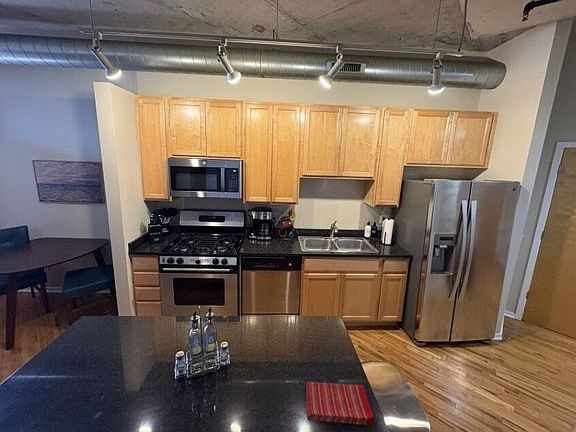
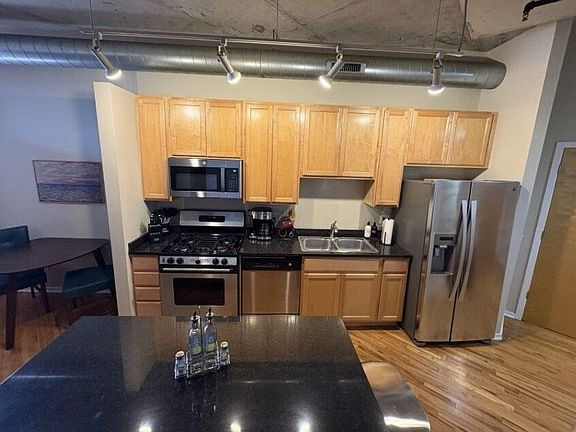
- dish towel (337, 400)
